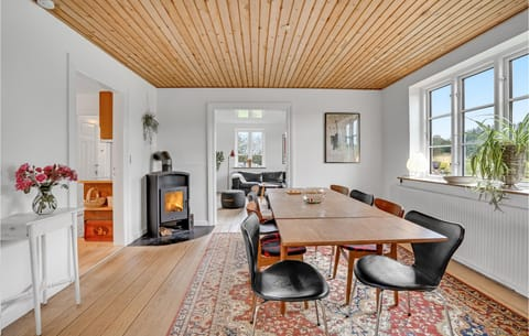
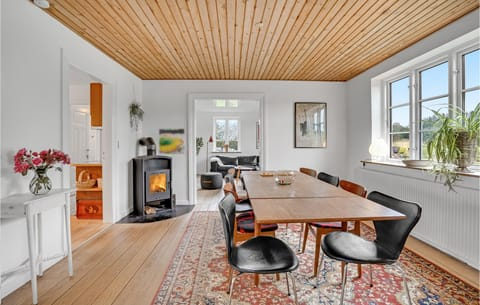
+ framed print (172, 141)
